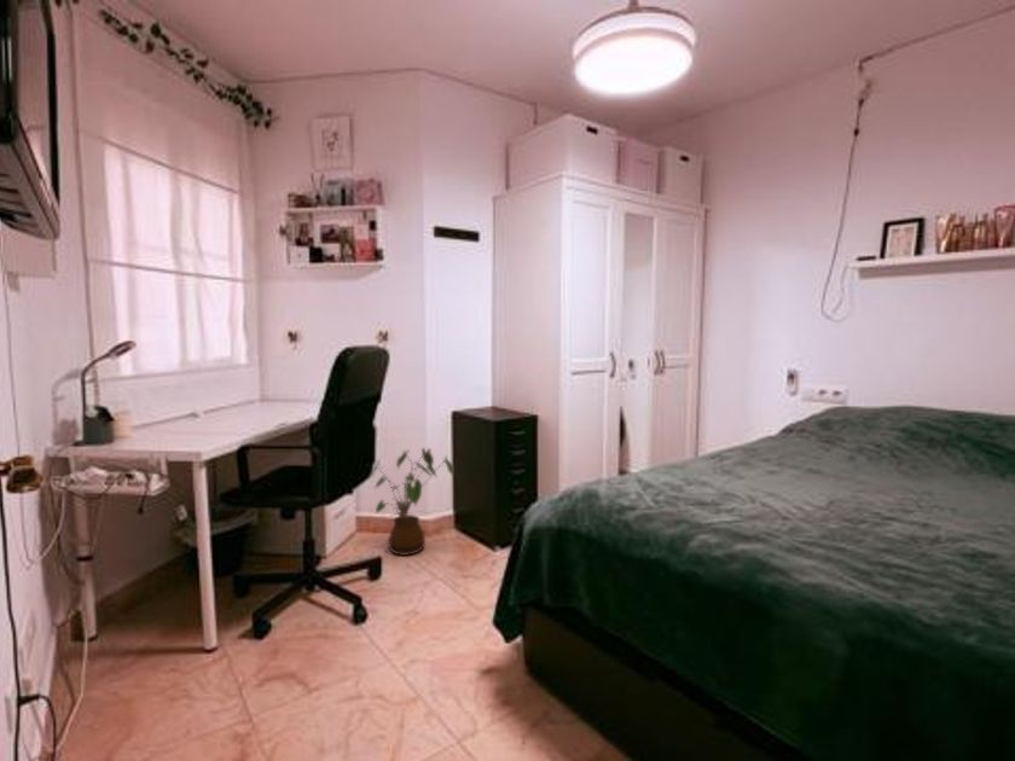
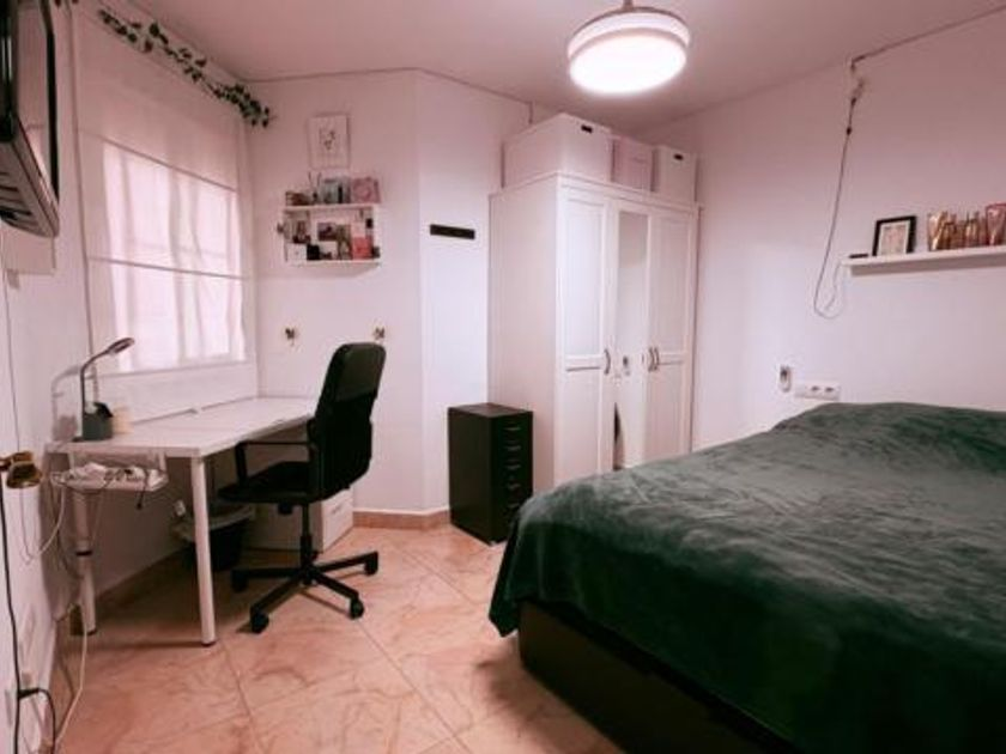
- house plant (411, 503)
